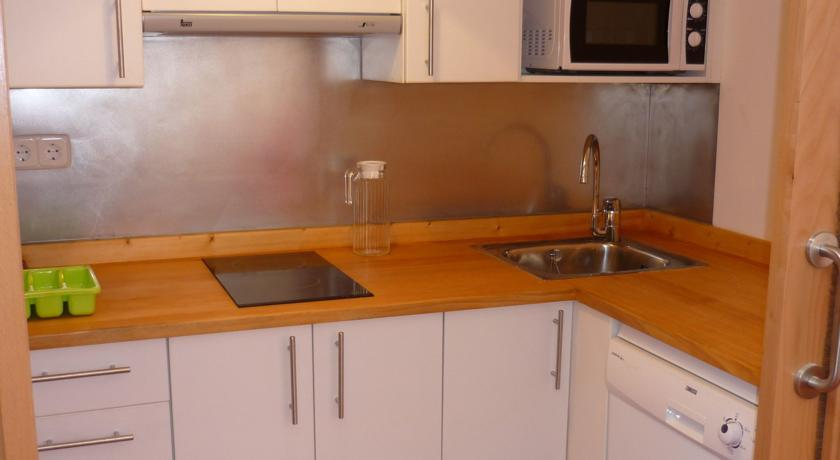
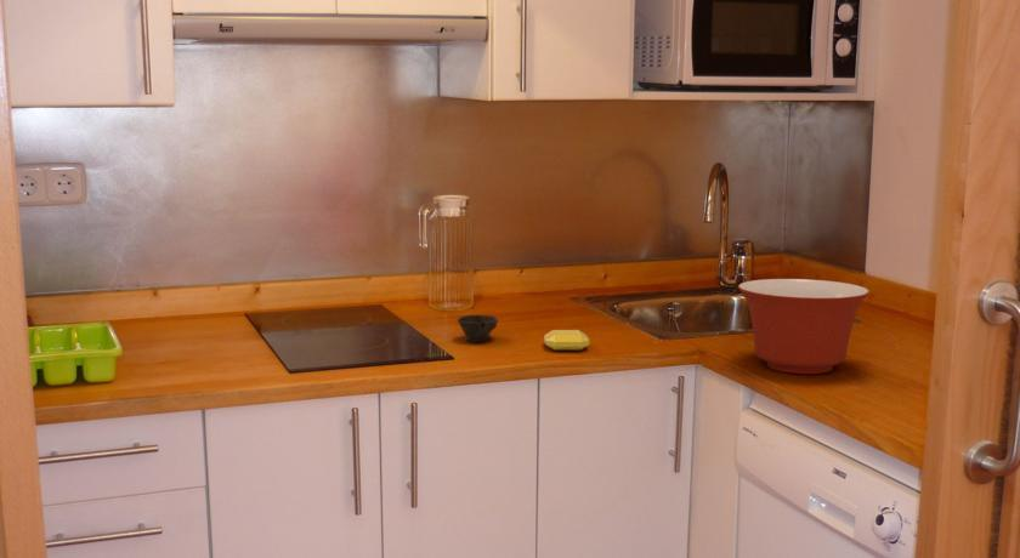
+ mixing bowl (800, 328)
+ cup (480, 329)
+ soap bar (566, 340)
